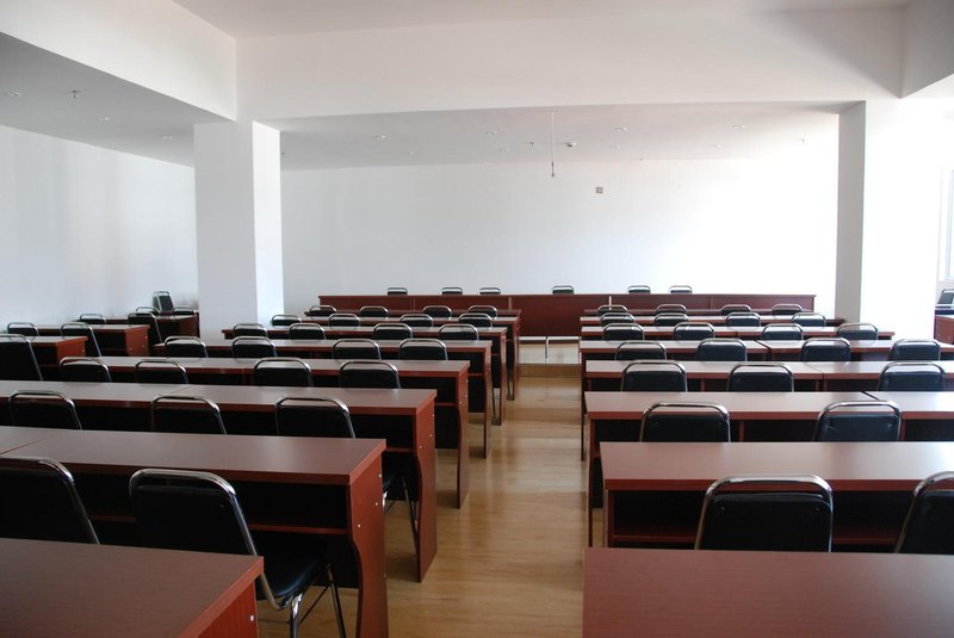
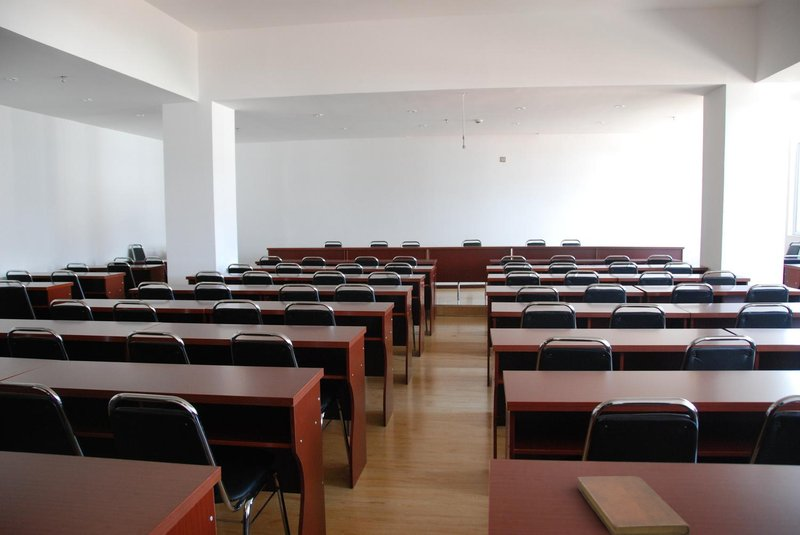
+ notebook (628, 504)
